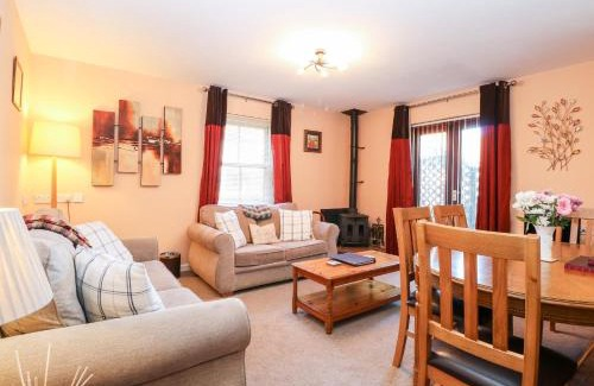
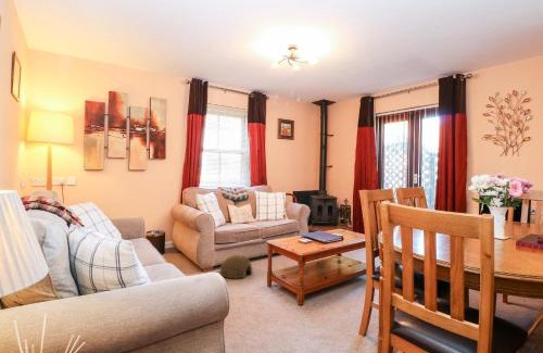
+ woven basket (236, 264)
